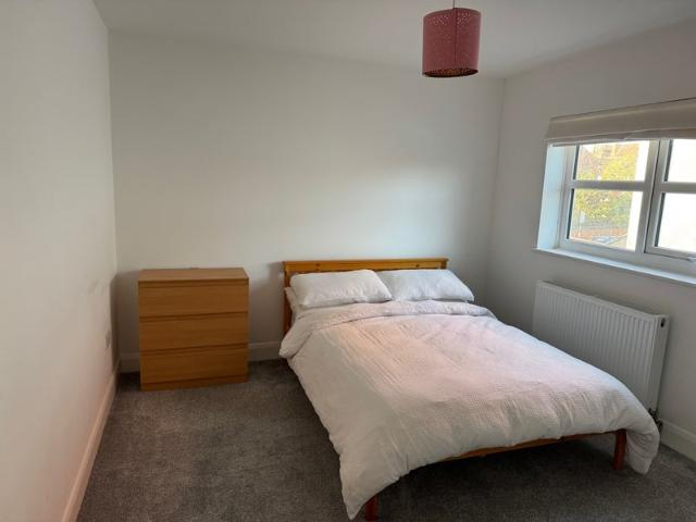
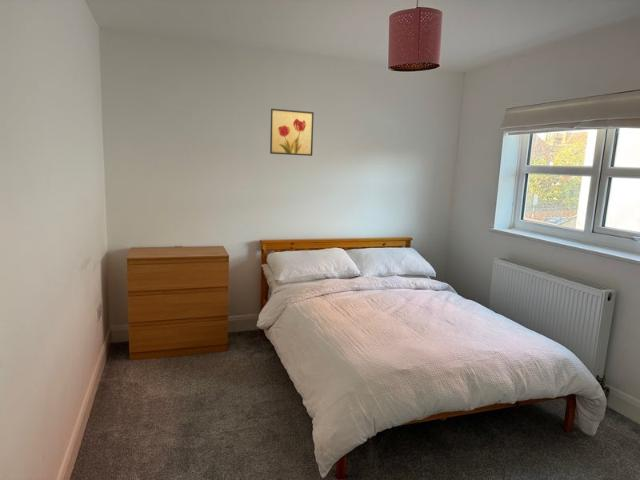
+ wall art (291, 132)
